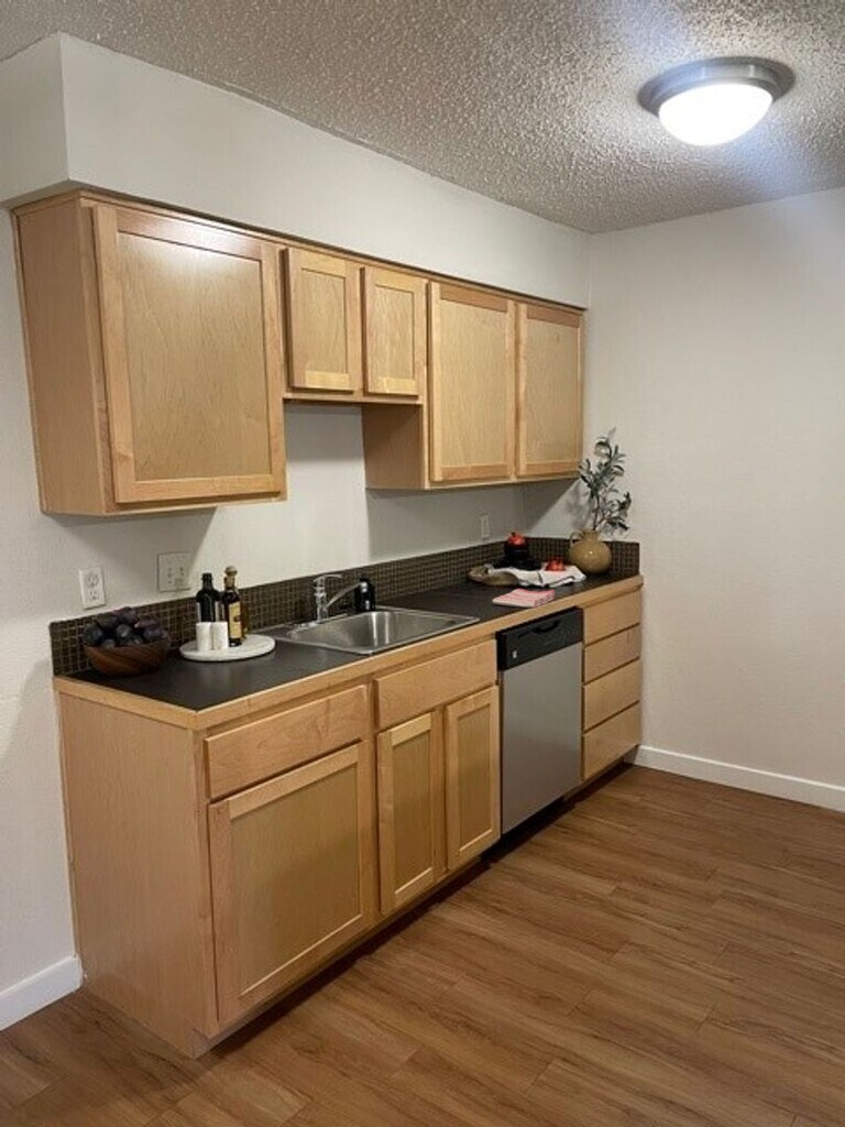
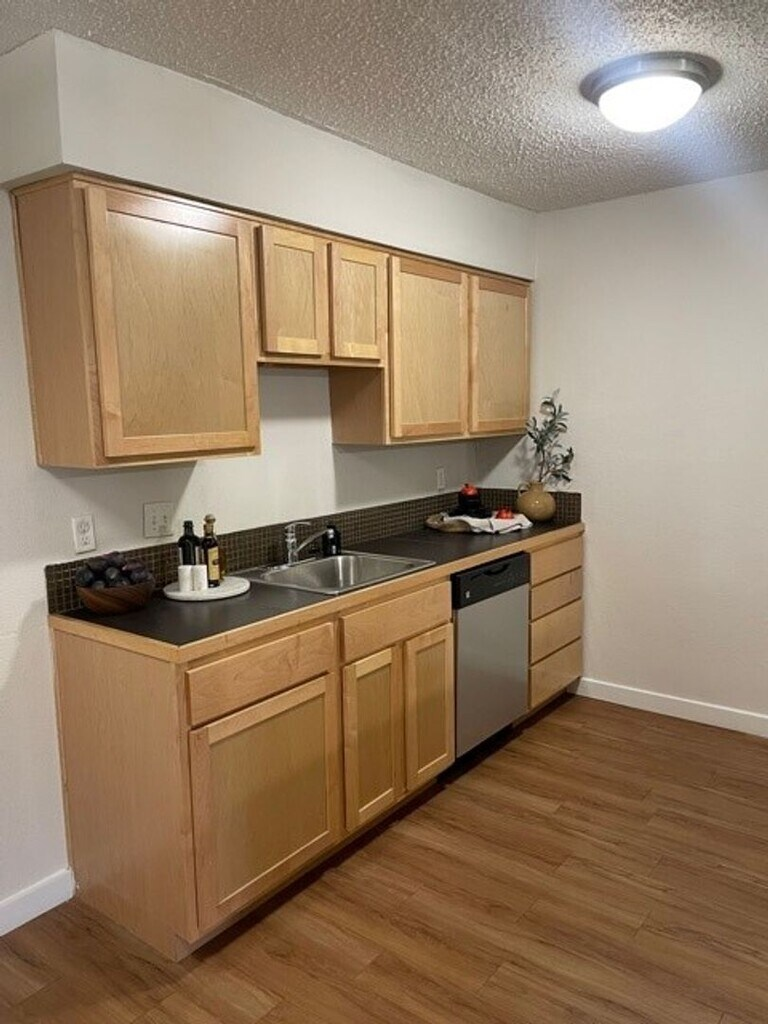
- dish towel (524, 597)
